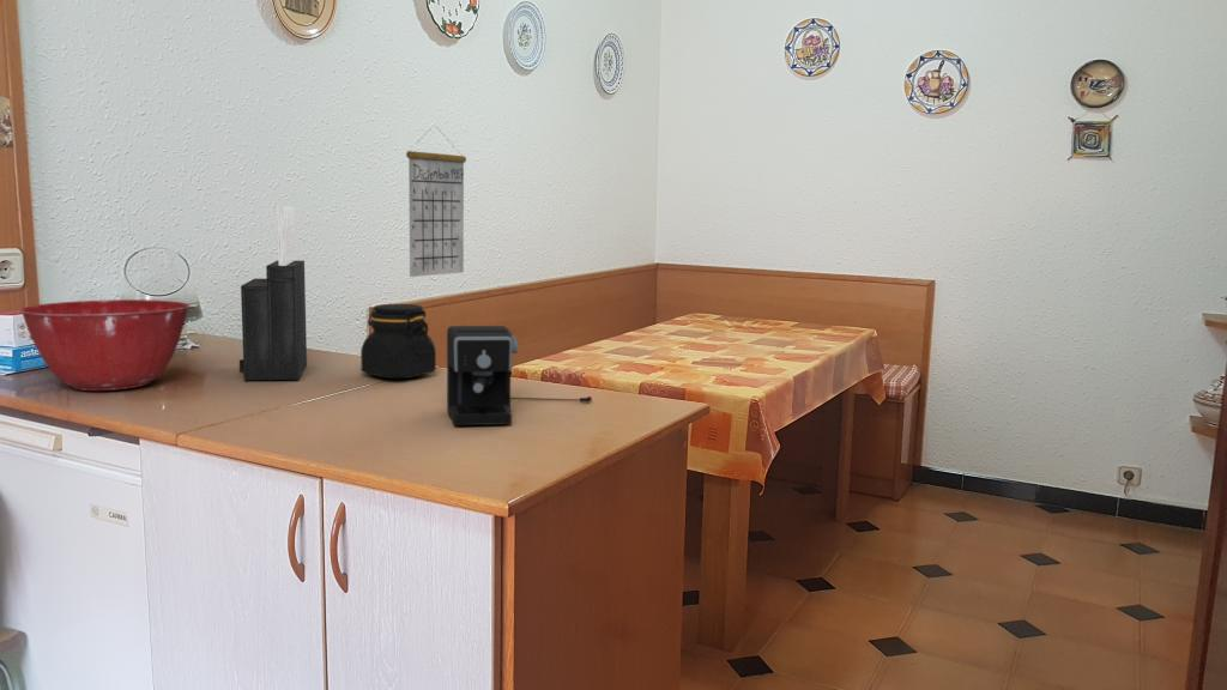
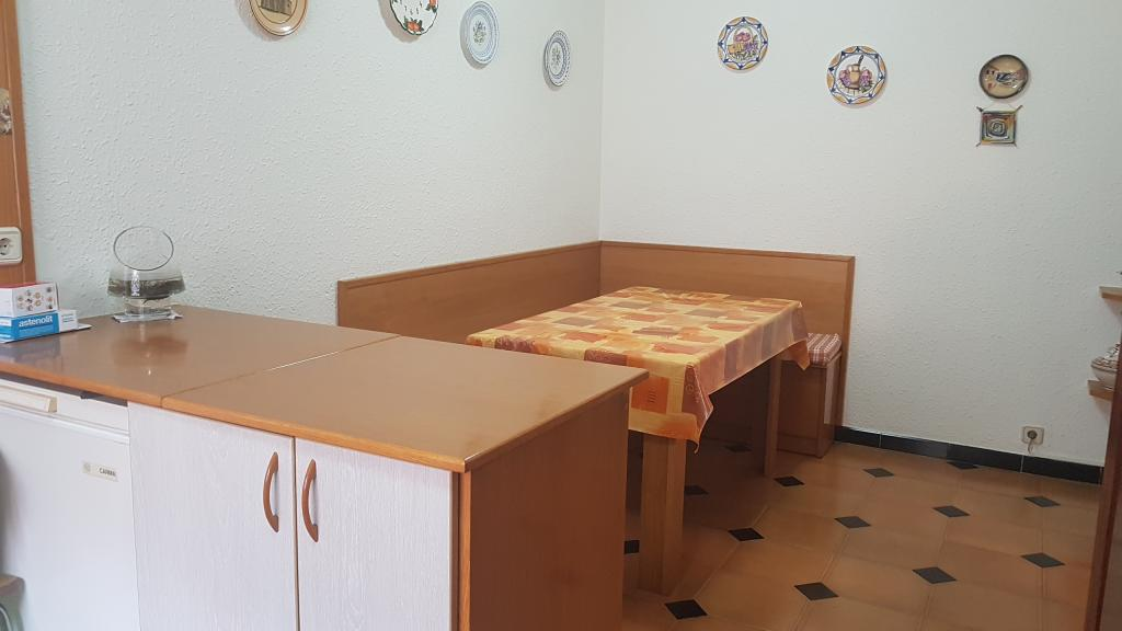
- jar (398, 340)
- calendar (437, 200)
- knife block (268, 290)
- coffee maker (510, 371)
- mixing bowl (109, 345)
